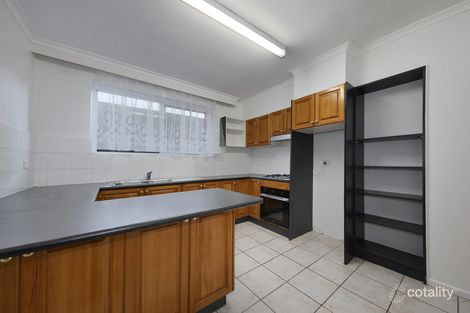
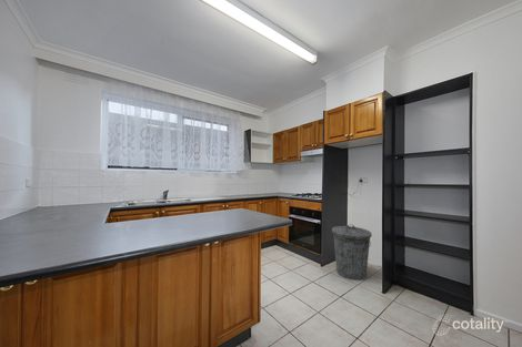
+ trash can (351, 248)
